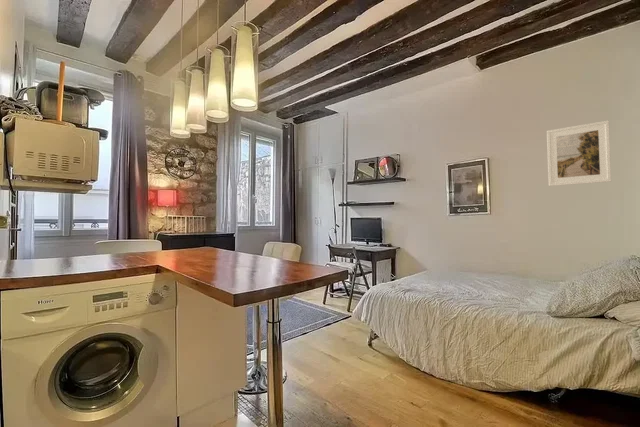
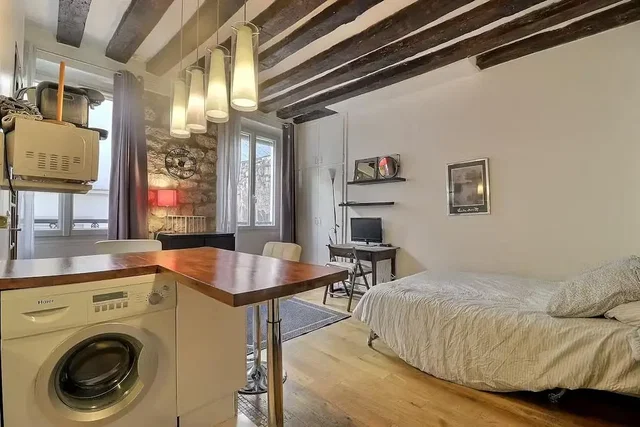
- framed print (577, 154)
